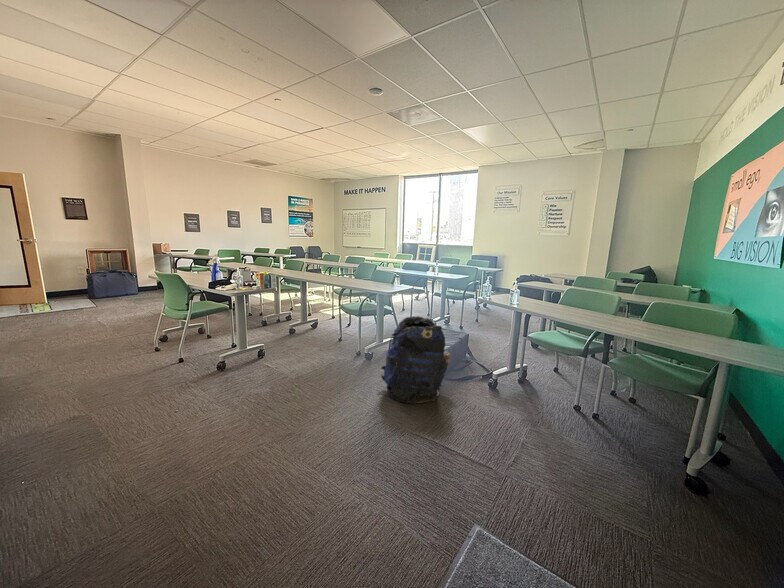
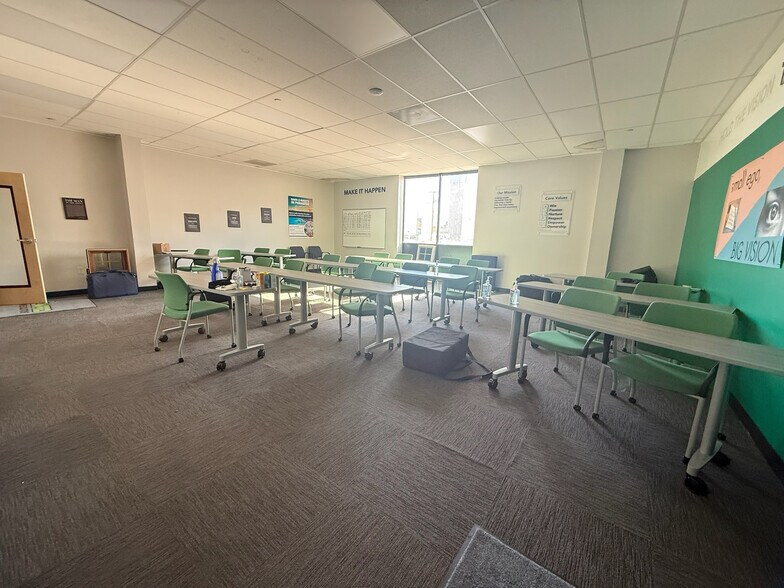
- backpack (415, 354)
